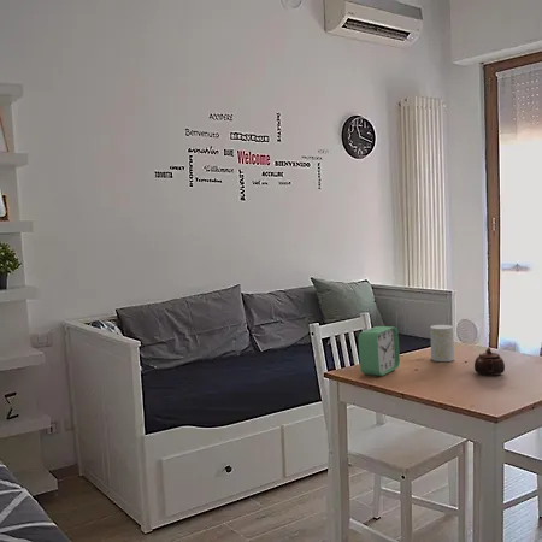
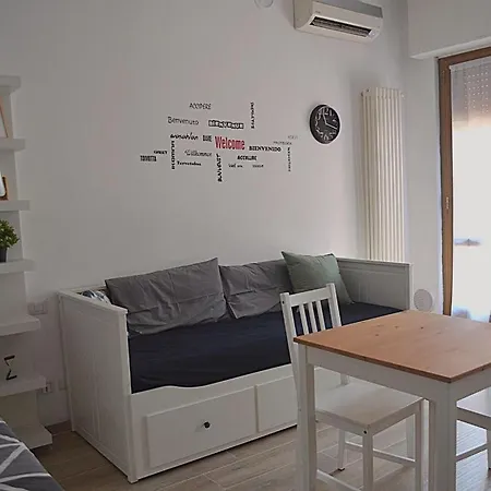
- alarm clock (378, 349)
- teapot (489, 359)
- cup (442, 342)
